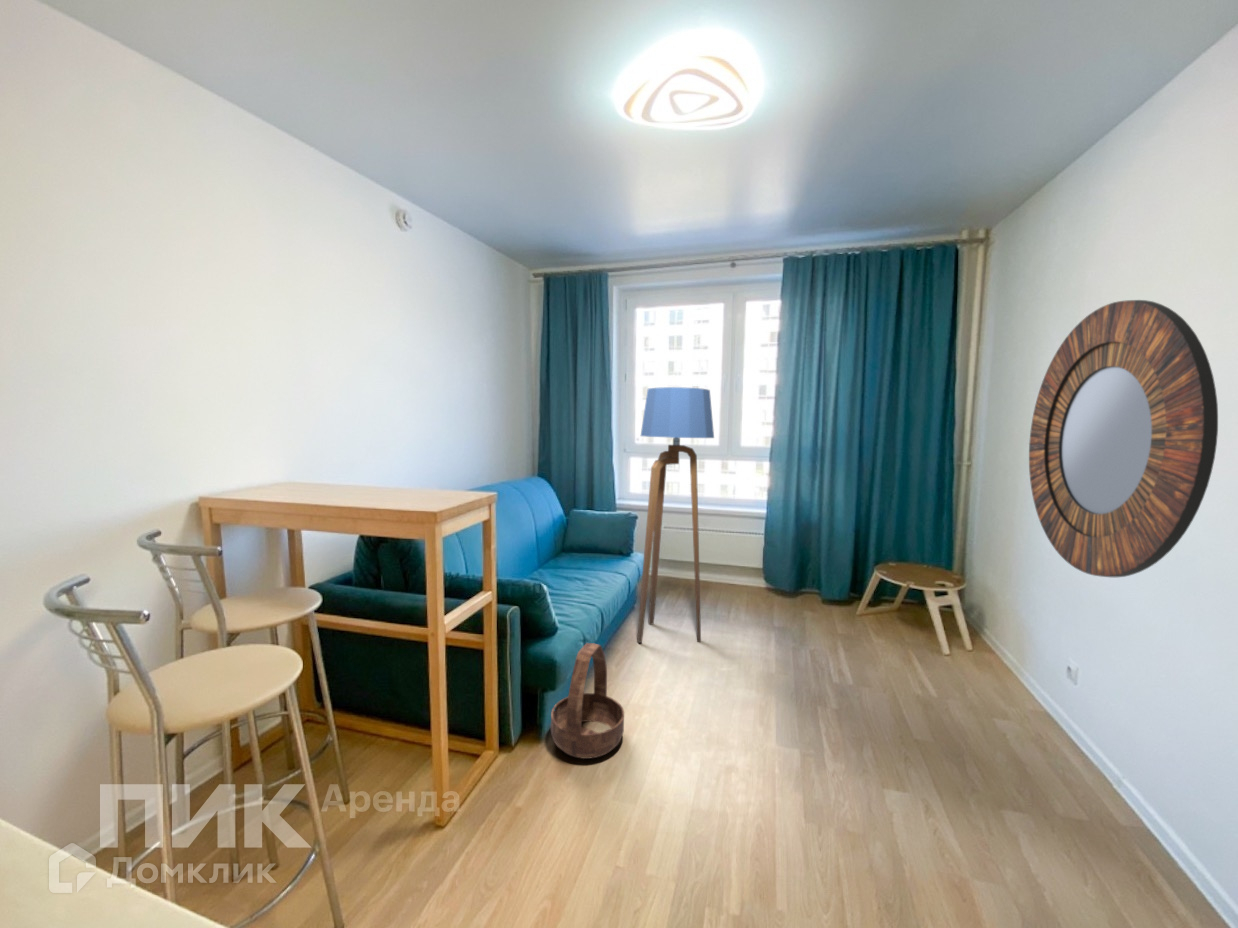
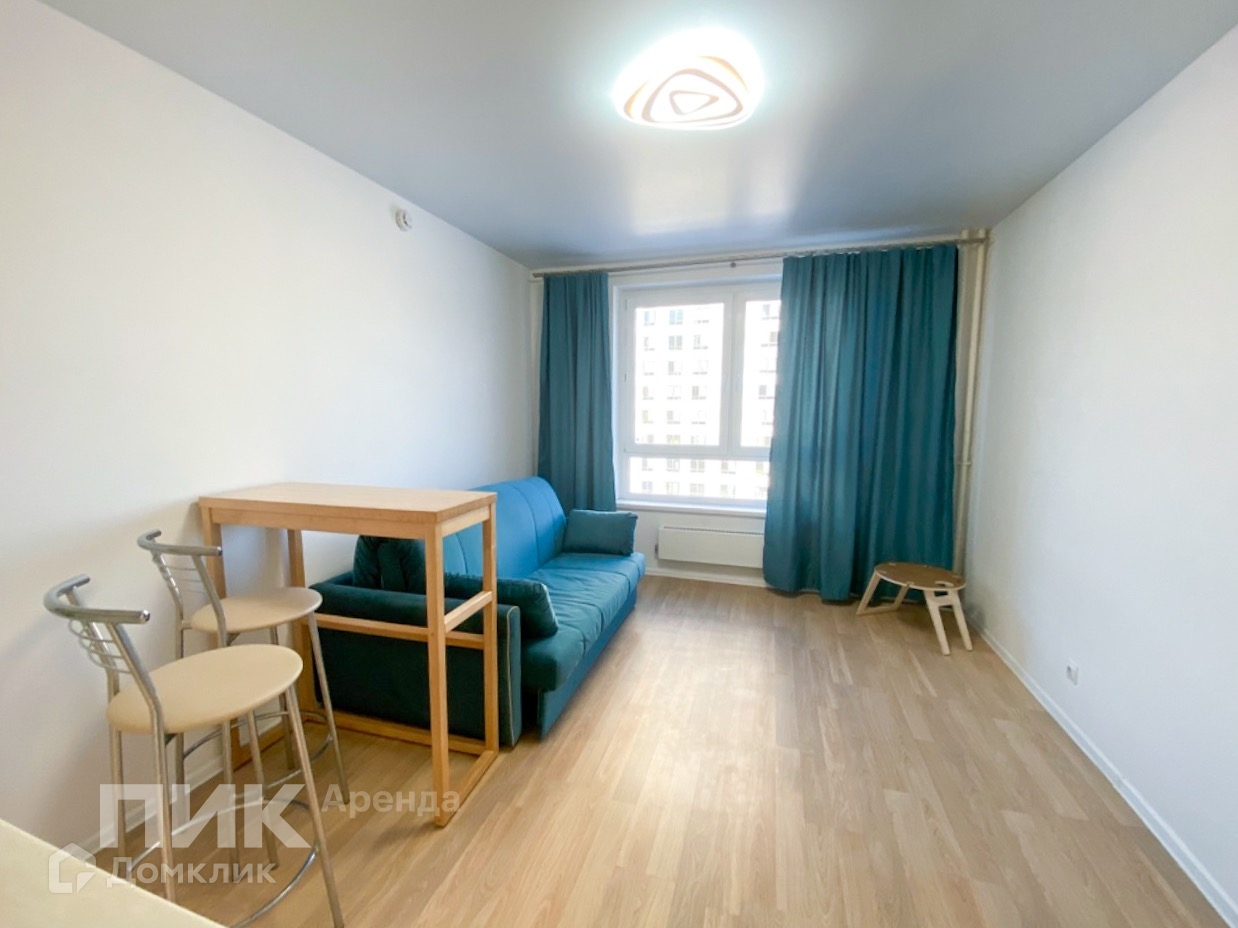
- home mirror (1099, 440)
- basket (588, 693)
- floor lamp (662, 514)
